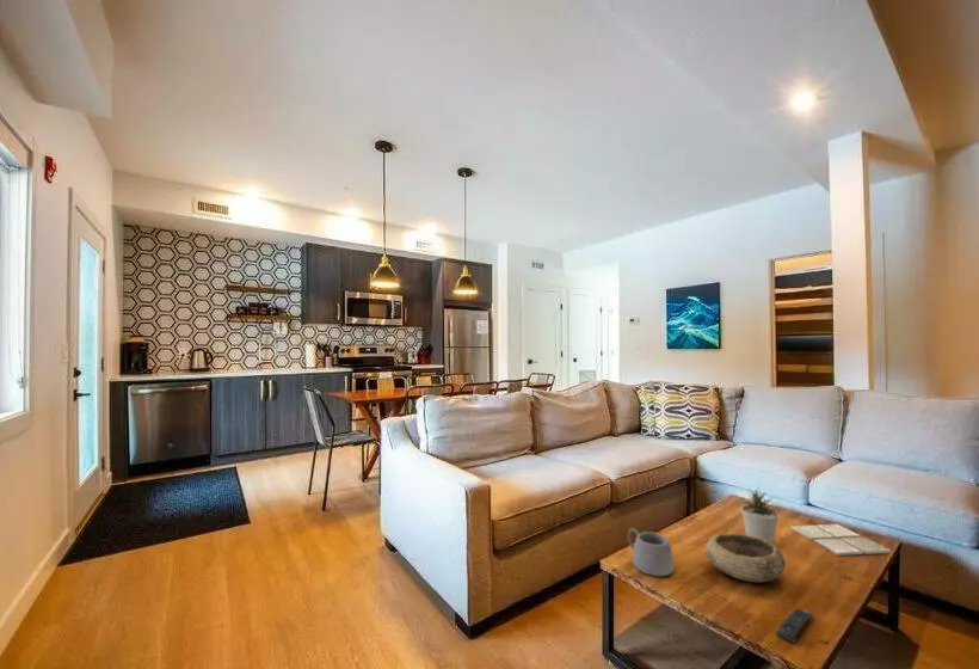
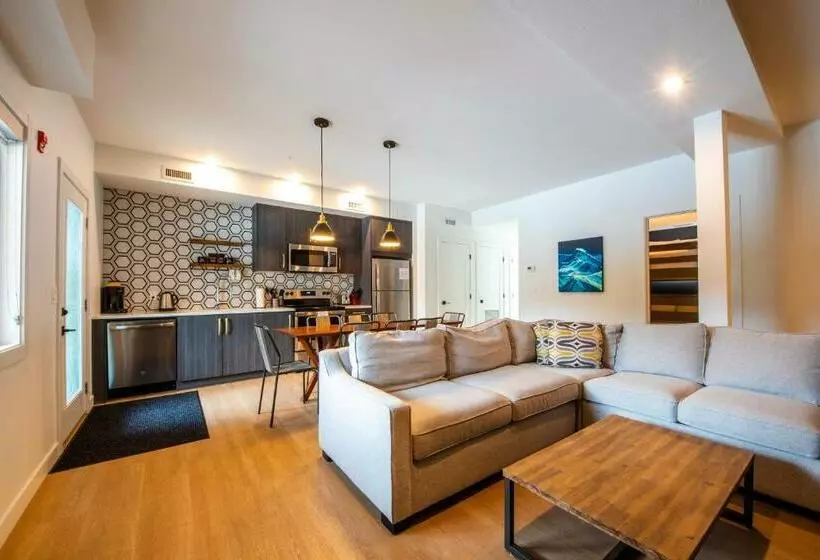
- potted plant (761, 514)
- bowl (744, 557)
- remote control (795, 621)
- mug (651, 548)
- drink coaster (837, 538)
